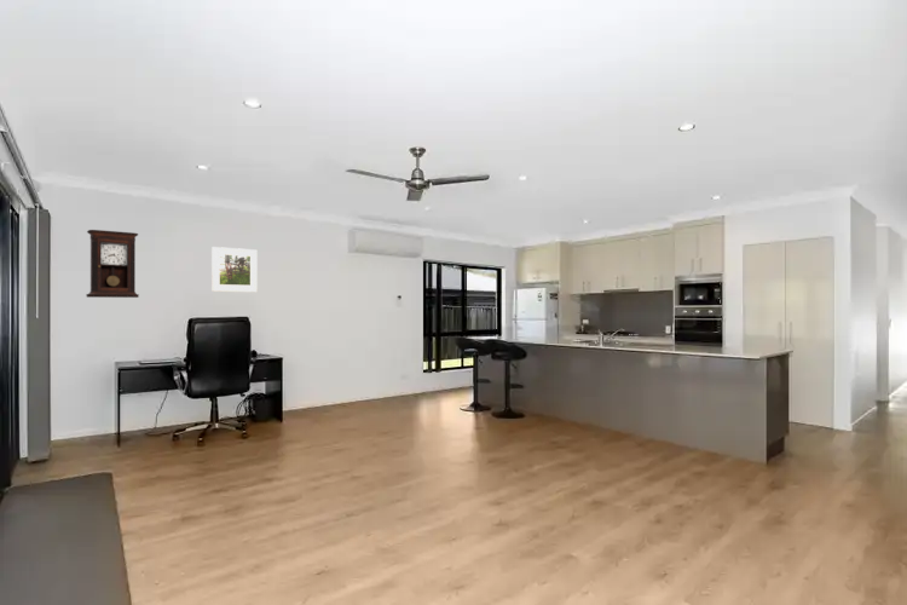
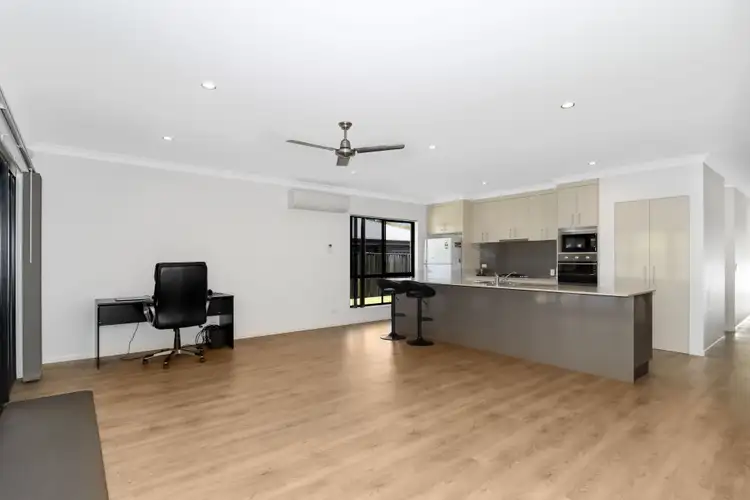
- pendulum clock (112, 264)
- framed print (235, 270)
